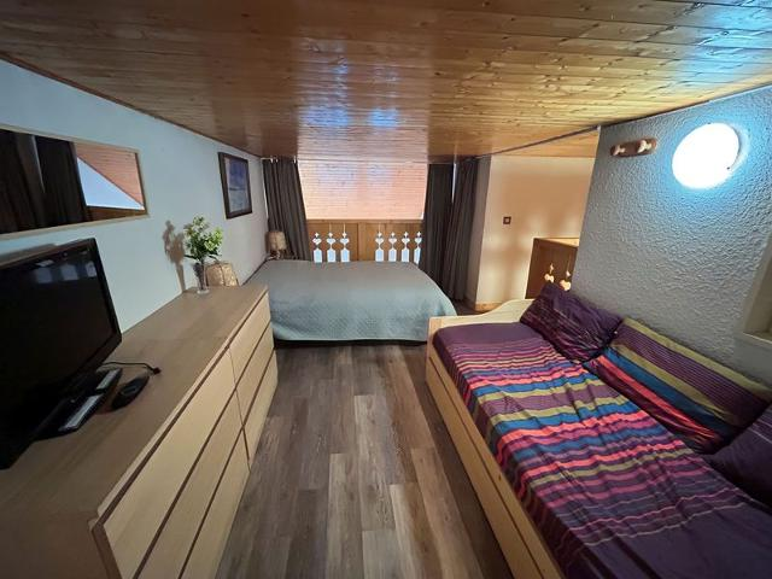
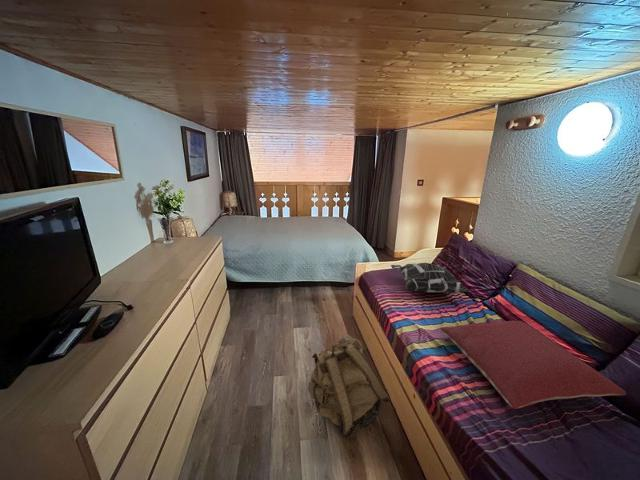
+ decorative pillow (426, 276)
+ pillow (518, 355)
+ backpack (349, 375)
